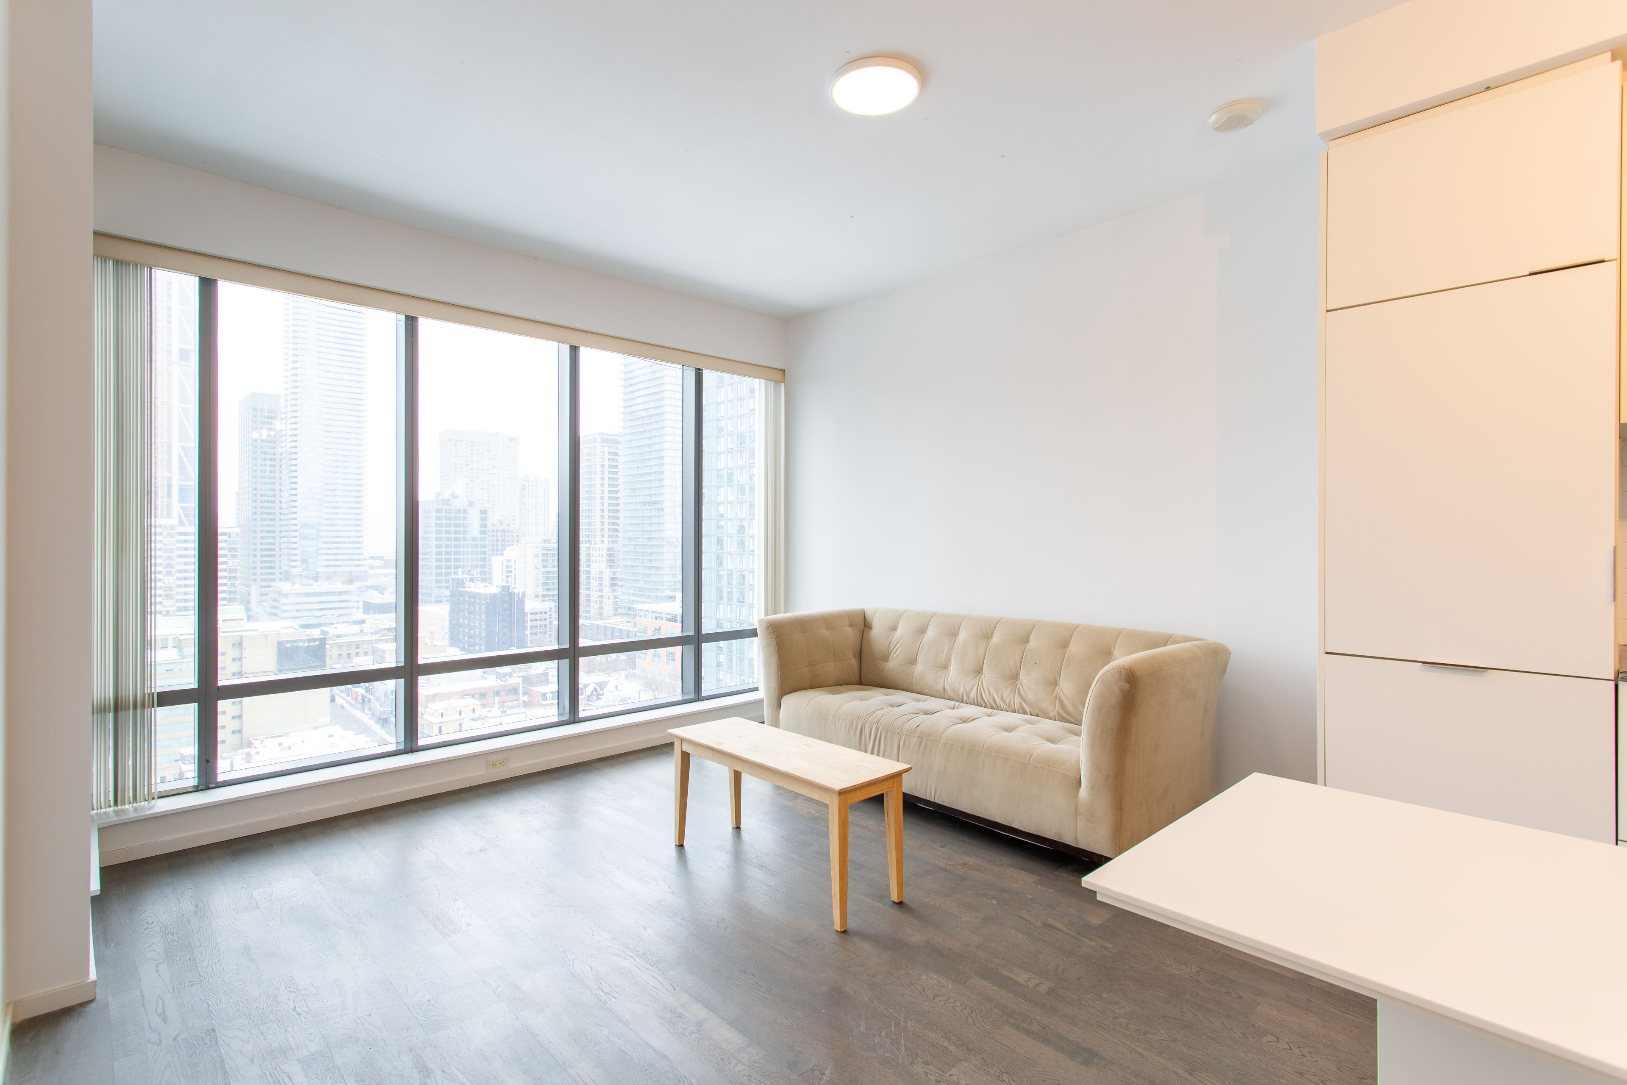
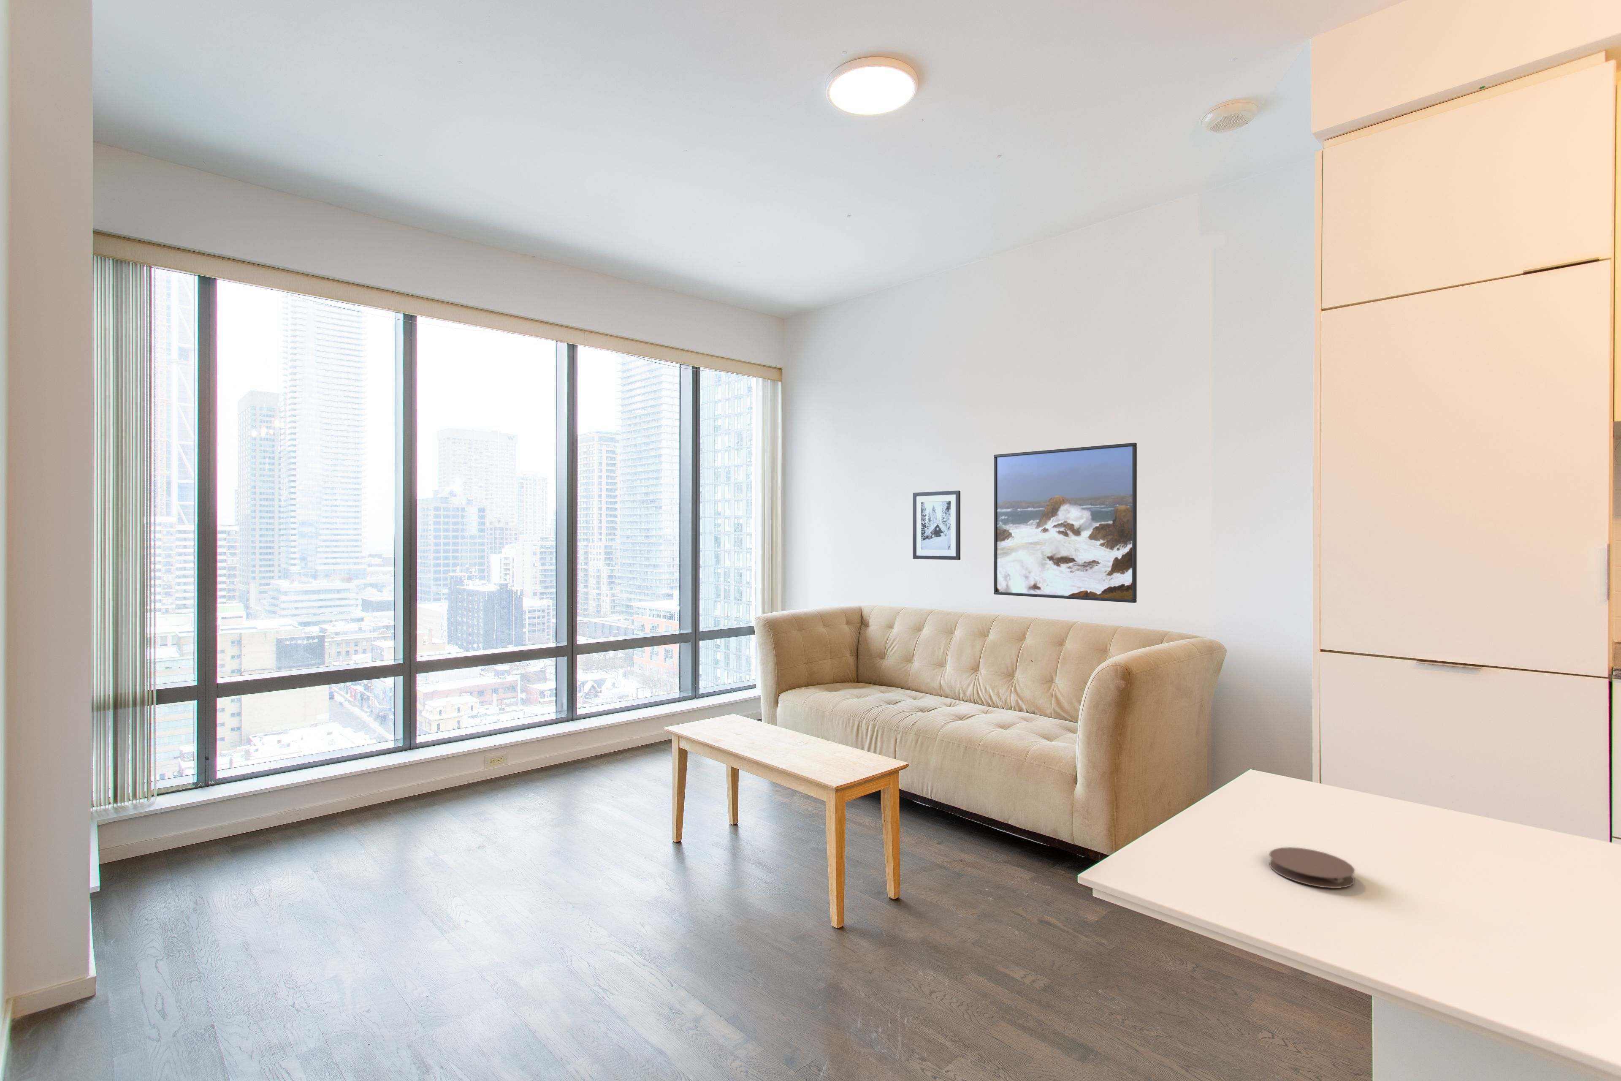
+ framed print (1060, 524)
+ coaster (1311, 866)
+ wall art (936, 525)
